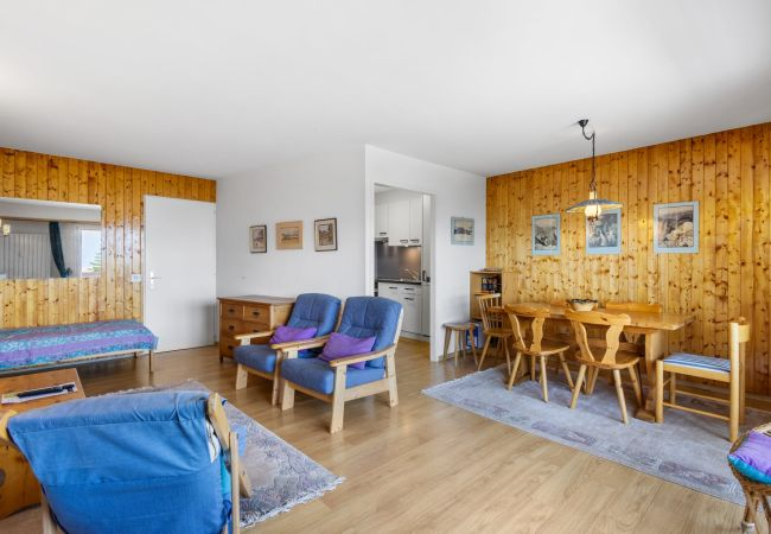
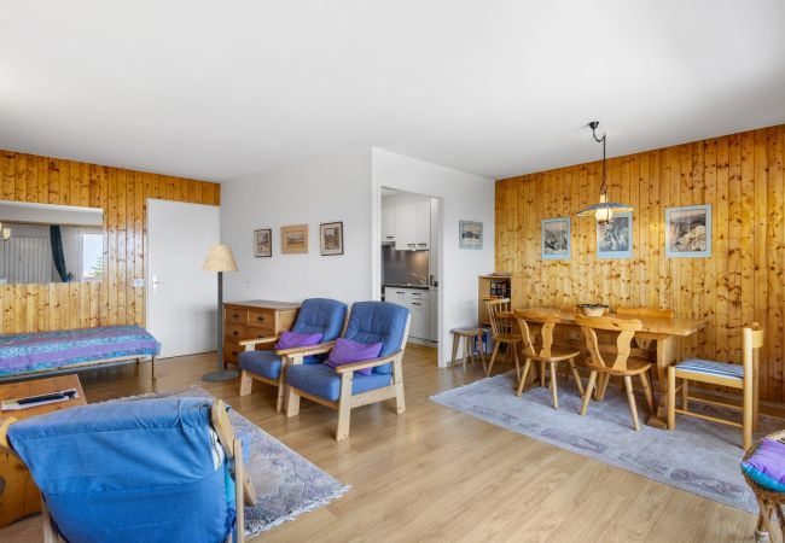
+ floor lamp (220, 310)
